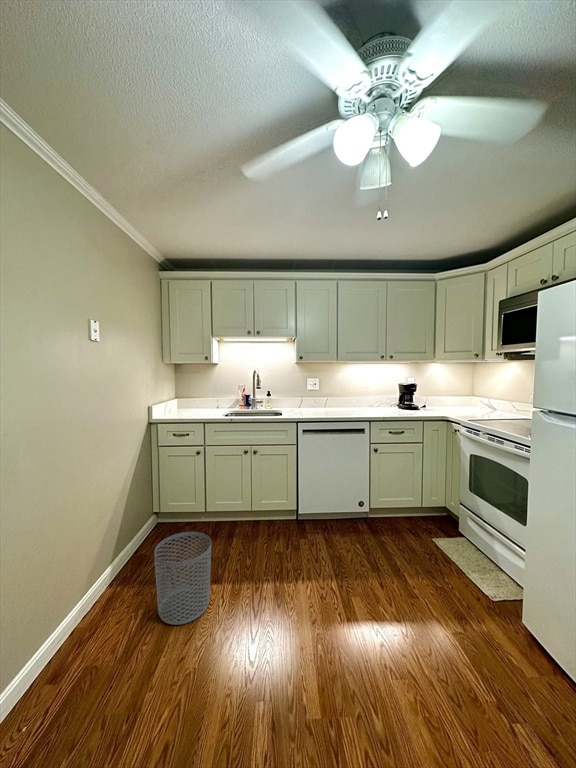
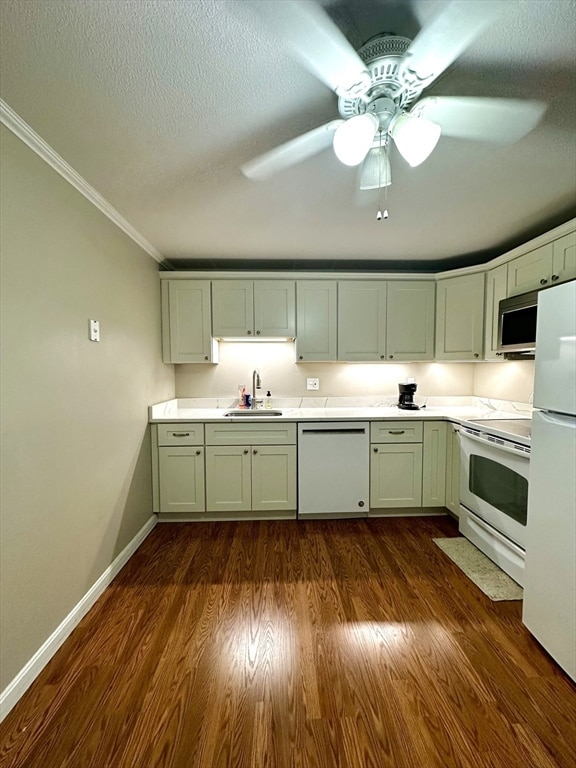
- waste bin (184, 576)
